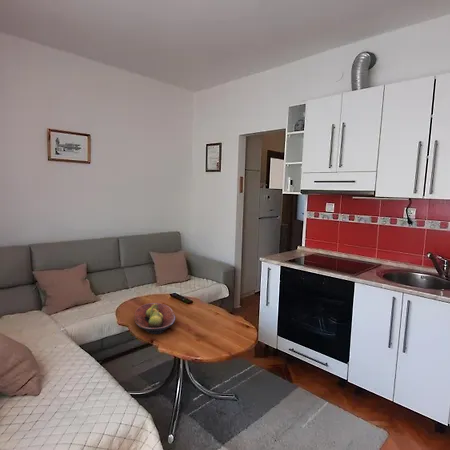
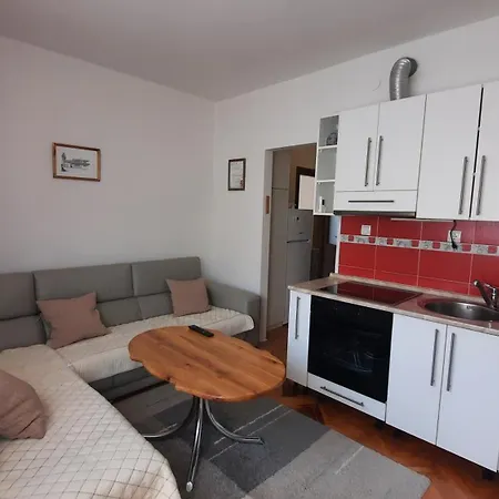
- fruit bowl (154, 315)
